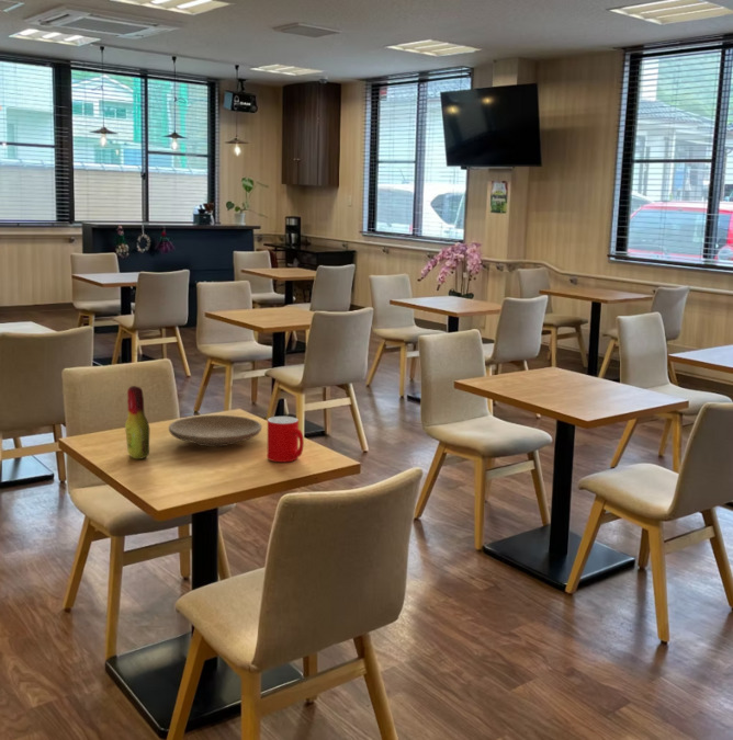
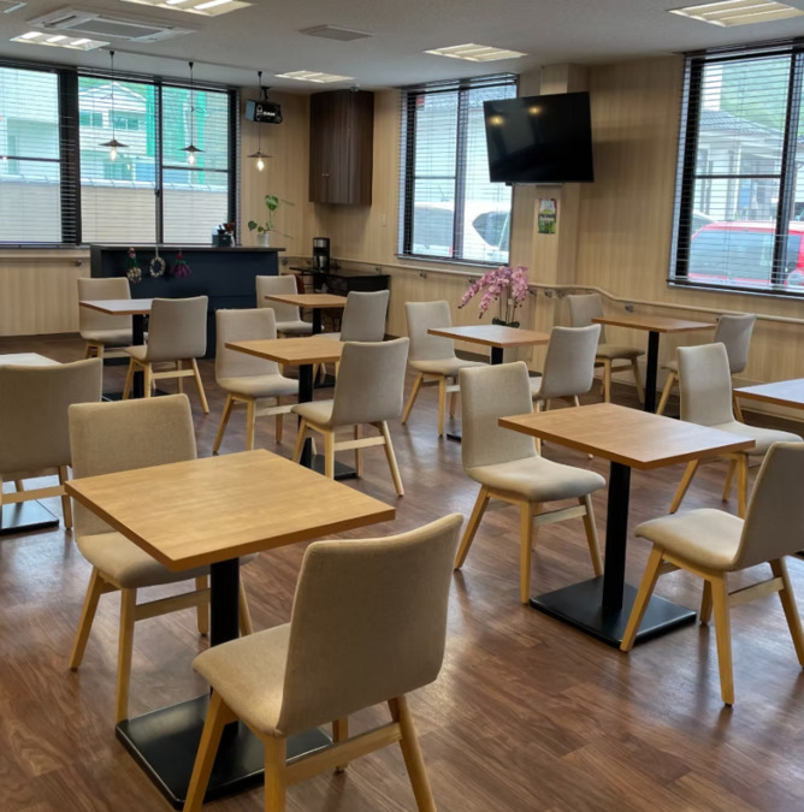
- bottle (136, 421)
- plate (215, 433)
- cup (286, 440)
